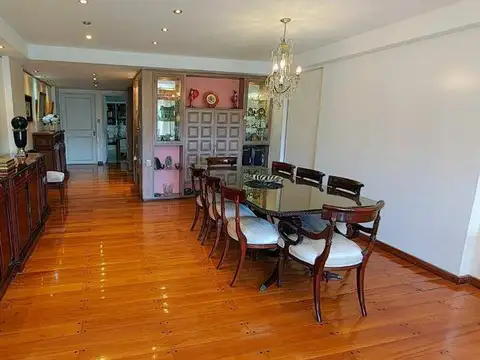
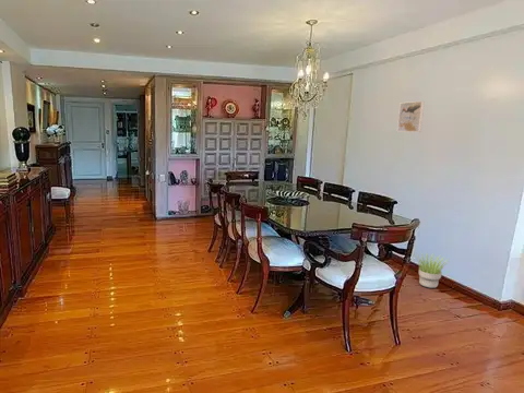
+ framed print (409, 117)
+ potted plant (429, 271)
